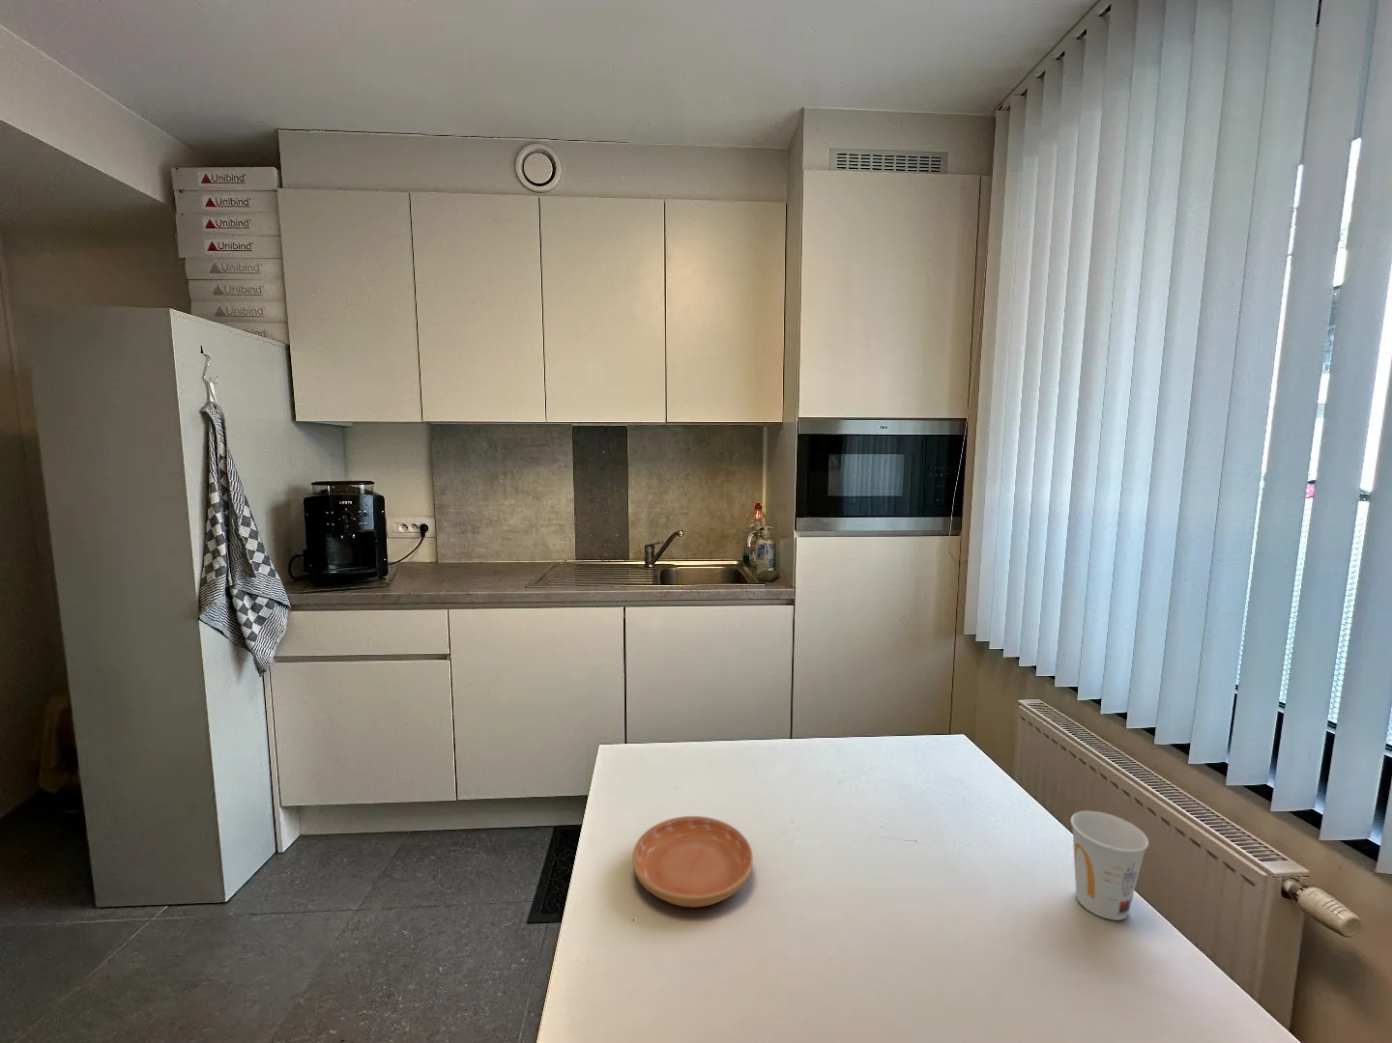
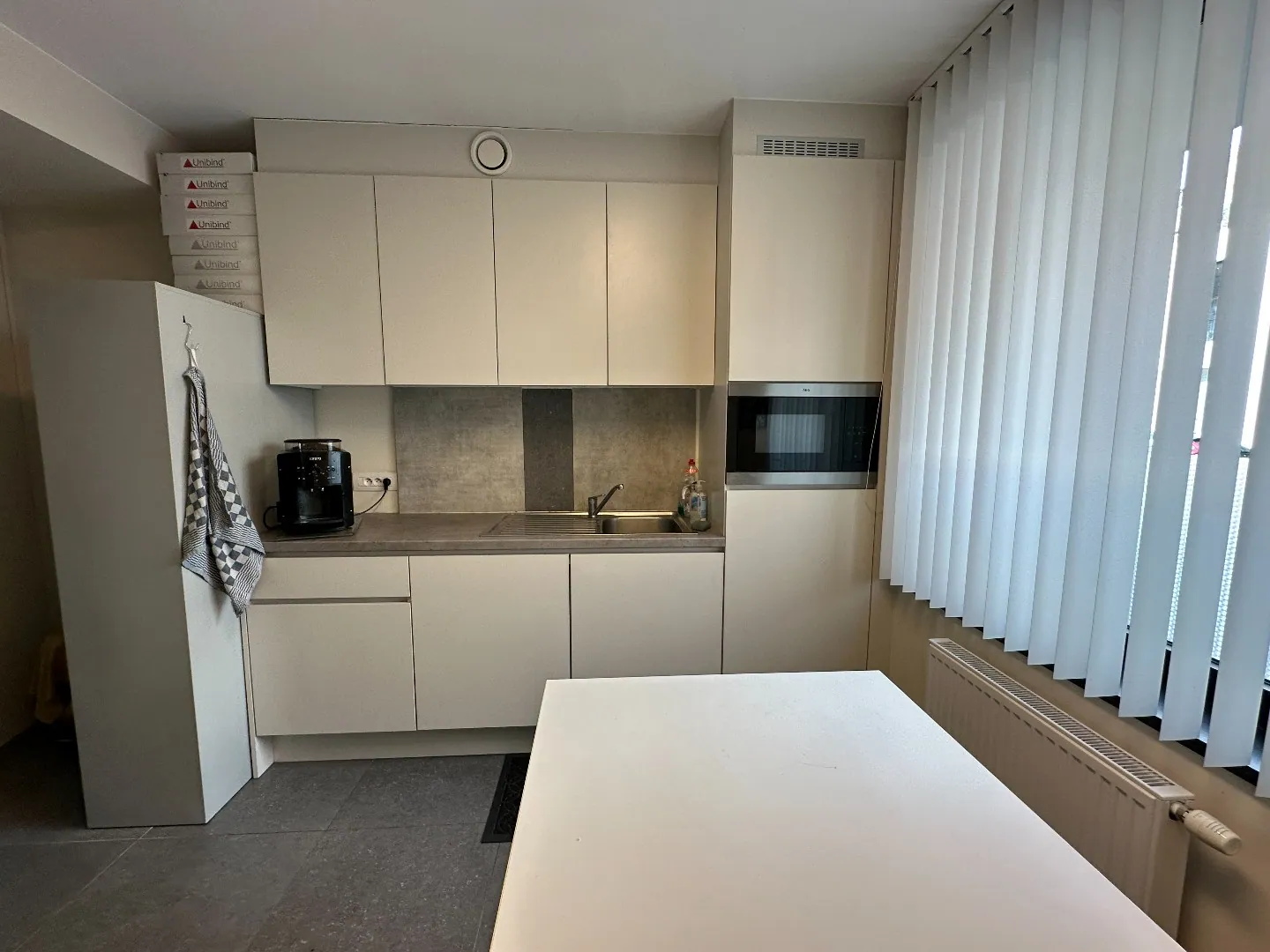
- cup (1105, 867)
- saucer (692, 861)
